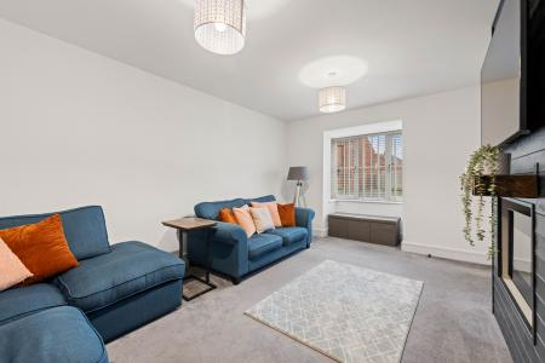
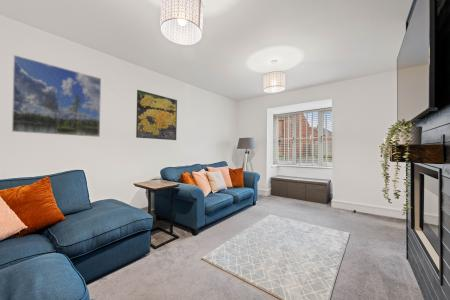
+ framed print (62, 101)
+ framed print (158, 117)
